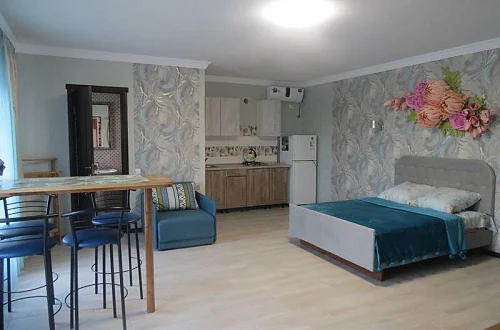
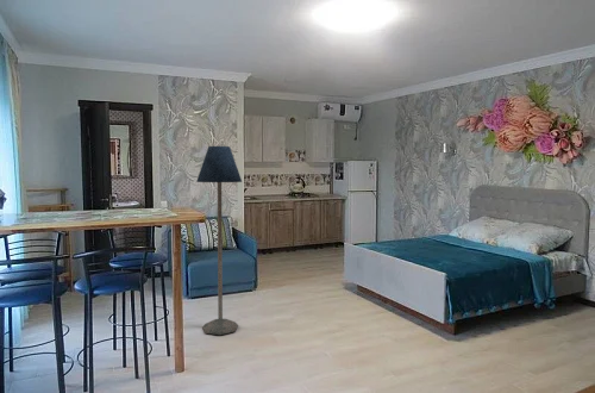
+ floor lamp (219, 238)
